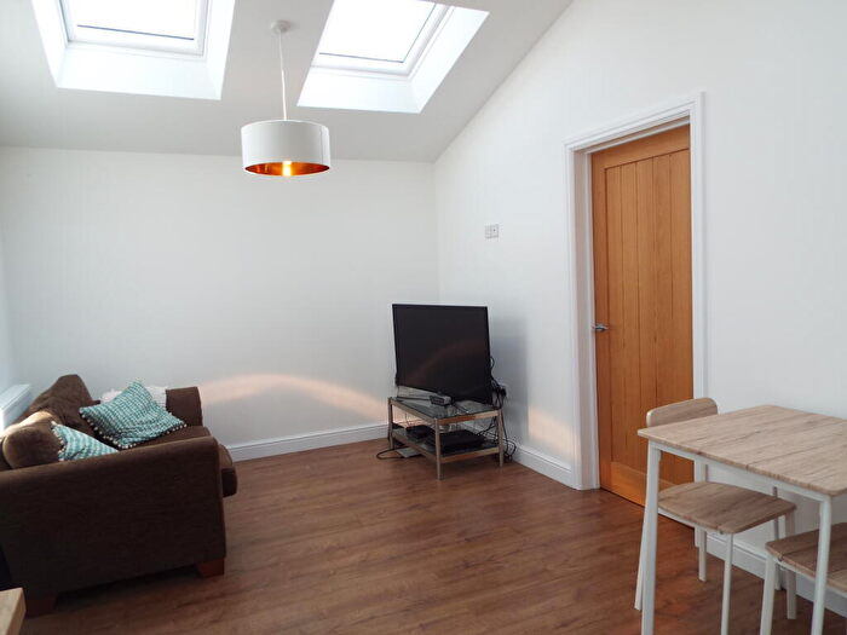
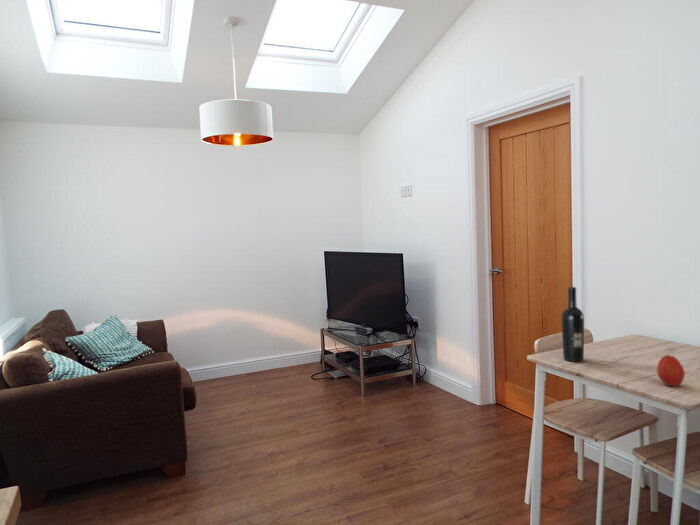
+ apple (670, 369)
+ wine bottle (572, 323)
